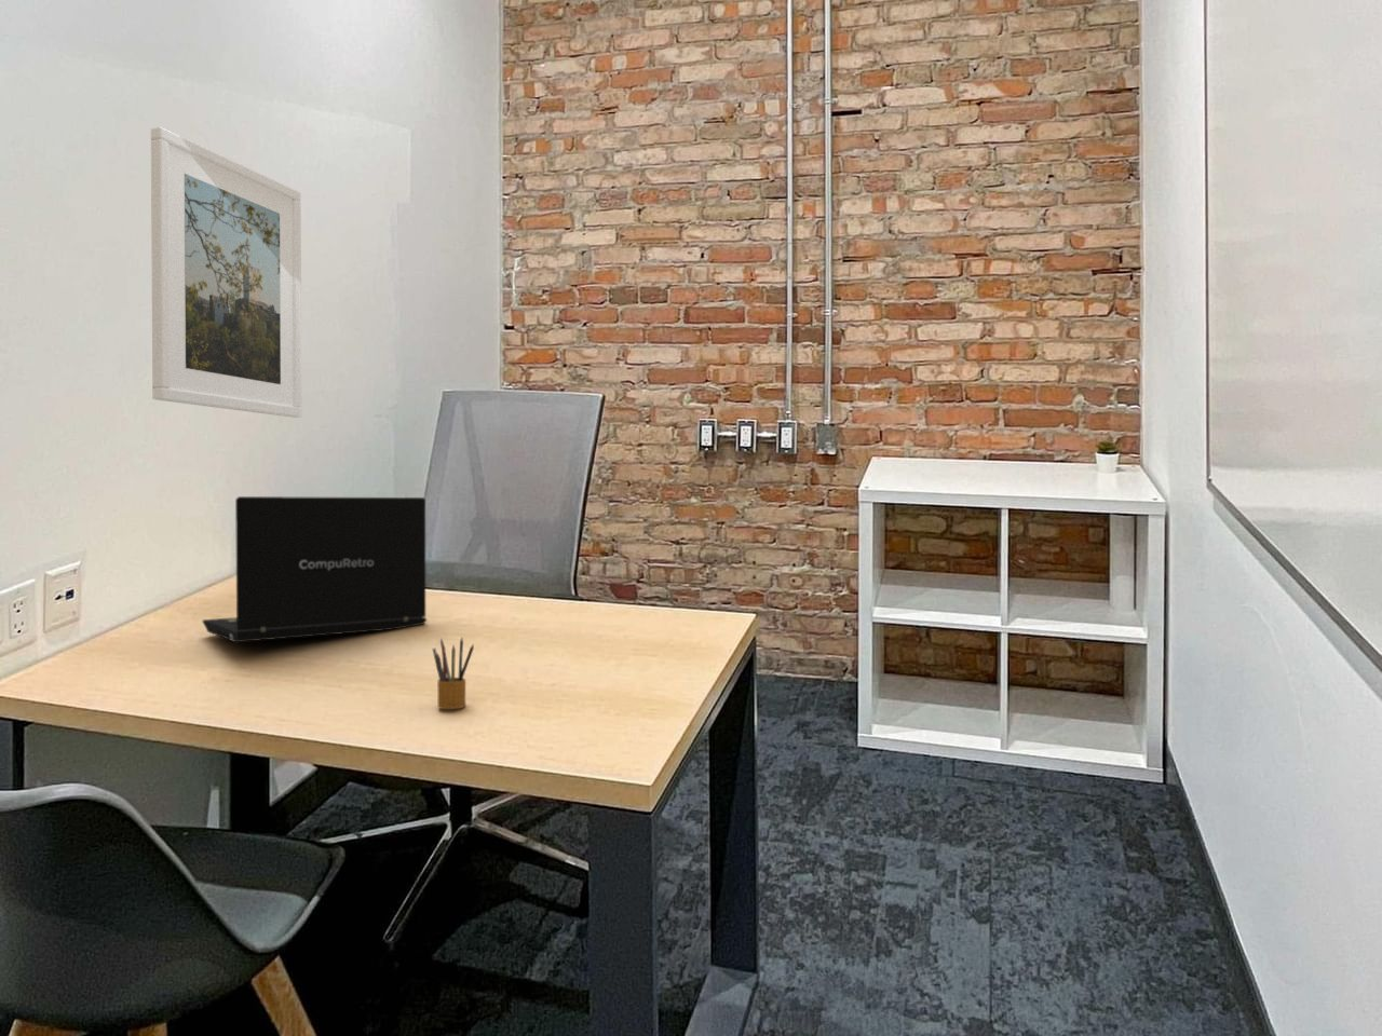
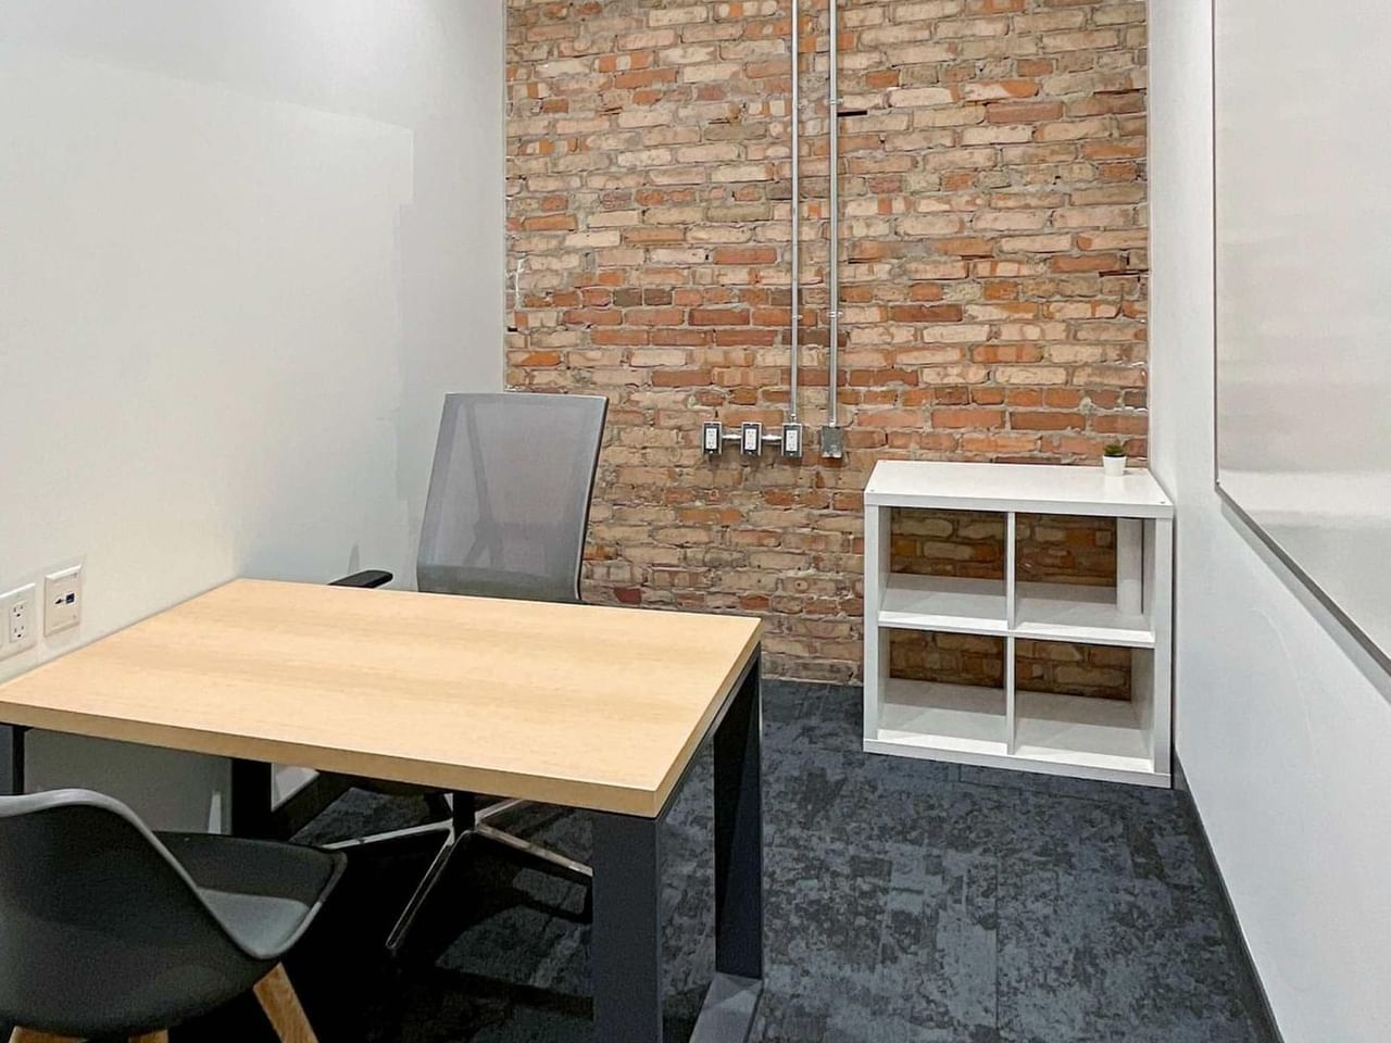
- laptop (316, 564)
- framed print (233, 286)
- pencil box (454, 673)
